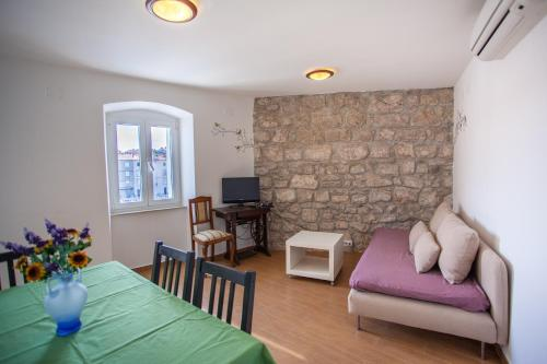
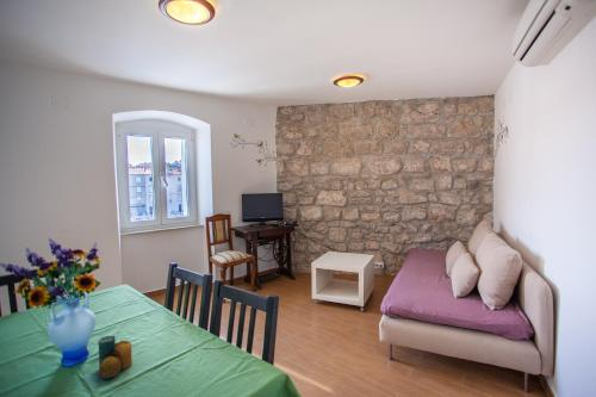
+ candle (114, 354)
